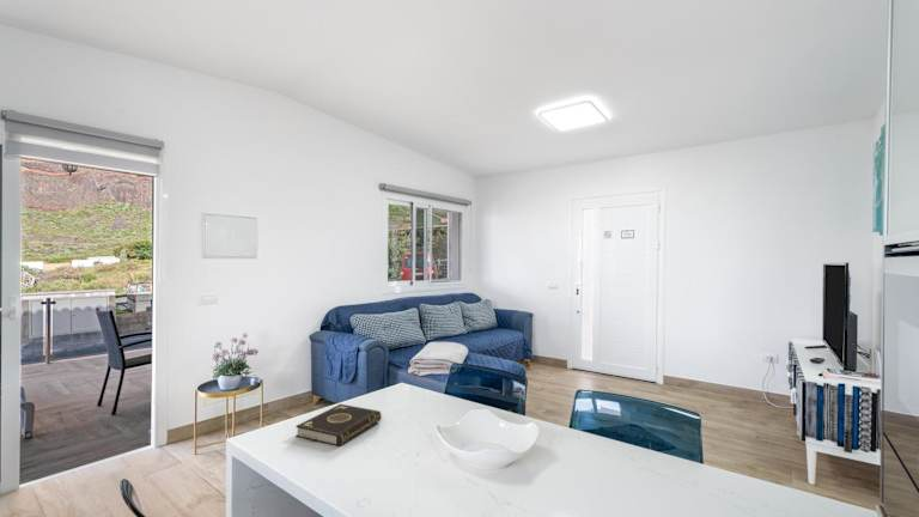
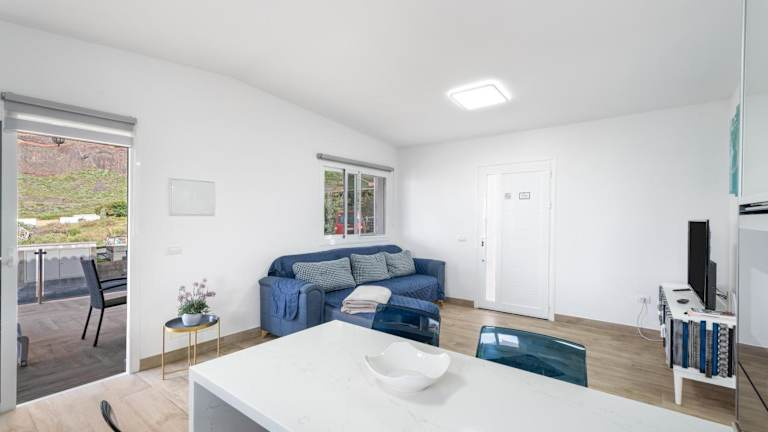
- book (340, 422)
